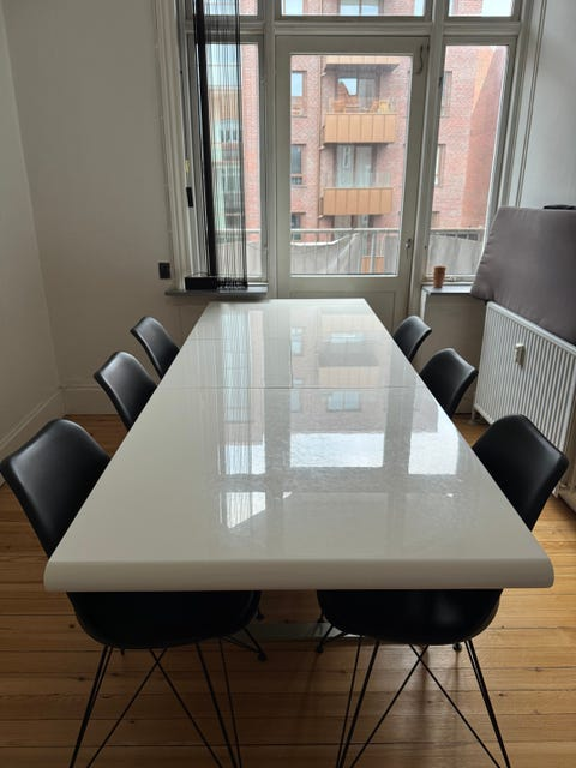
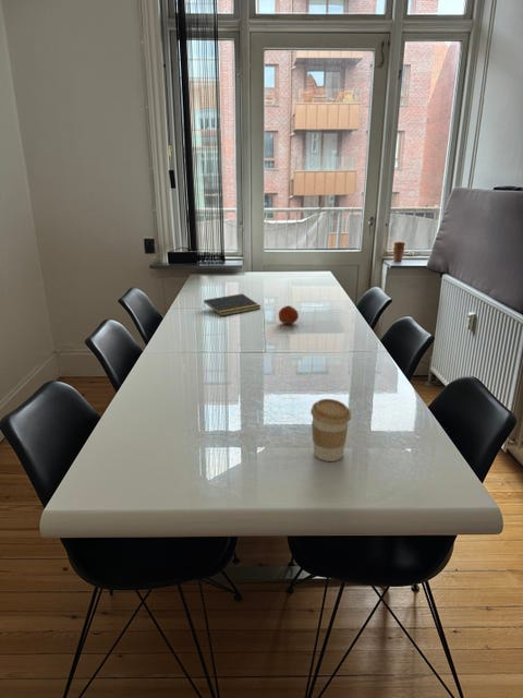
+ fruit (288, 314)
+ coffee cup (329, 429)
+ notepad (232, 303)
